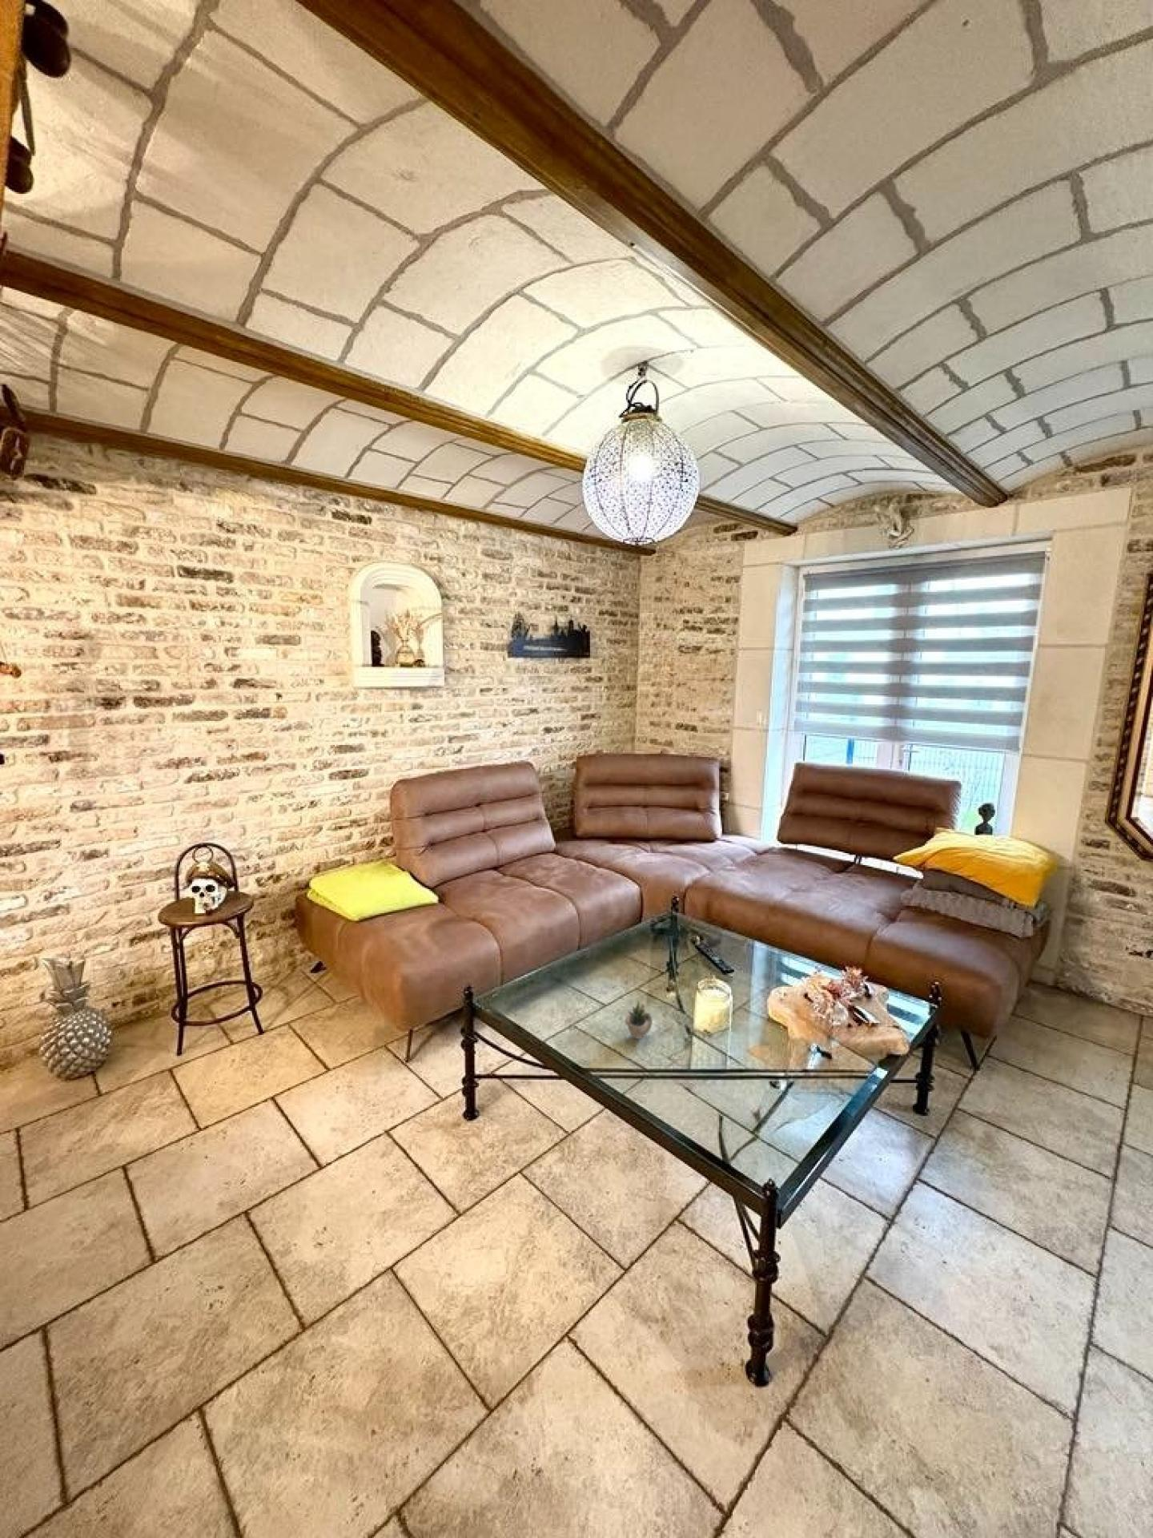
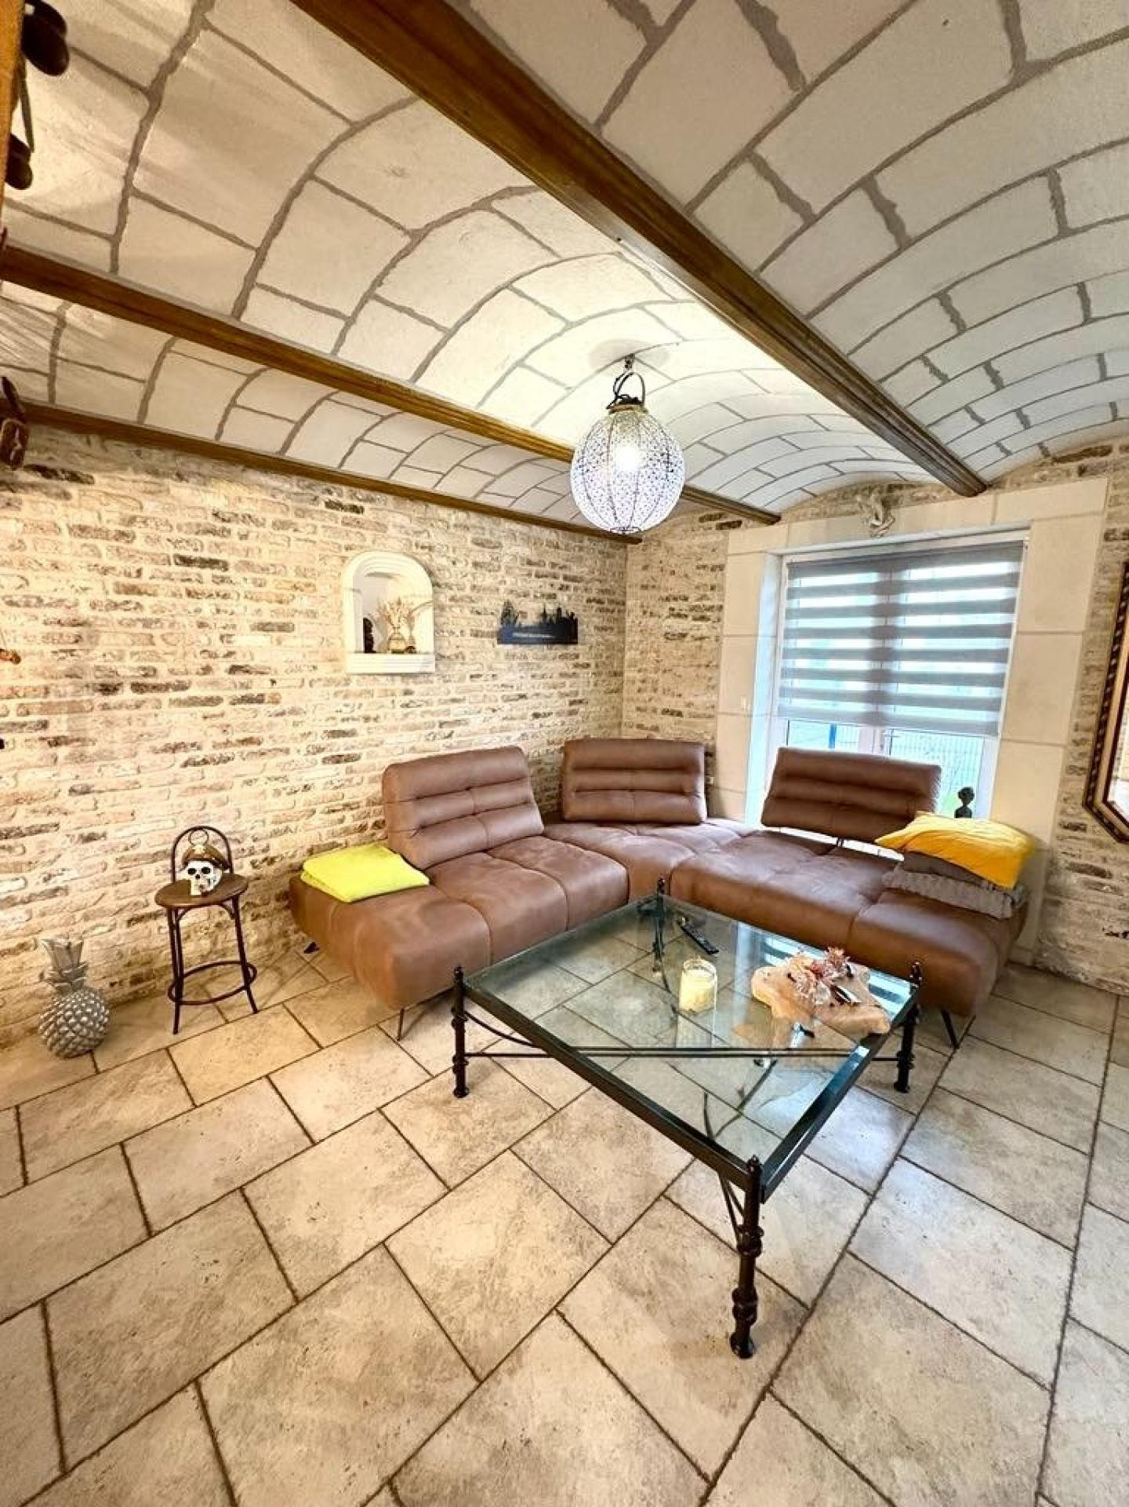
- succulent plant (649, 1018)
